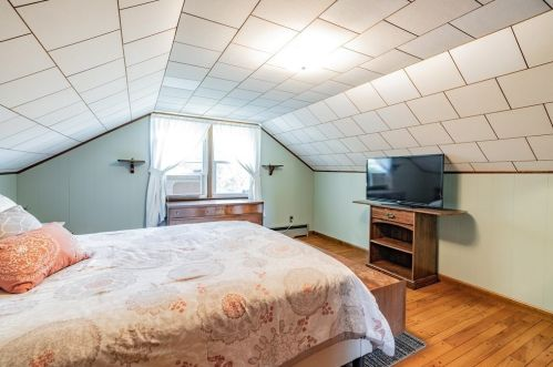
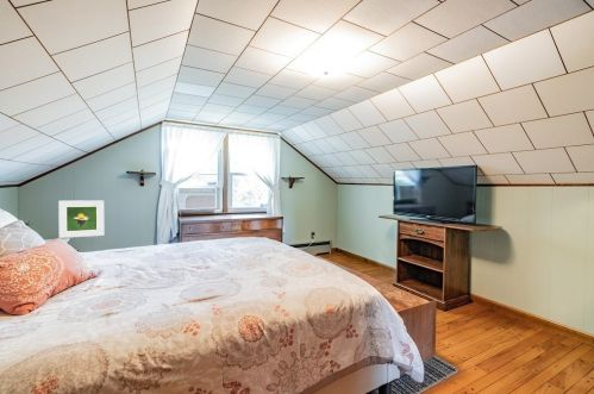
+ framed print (82, 218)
